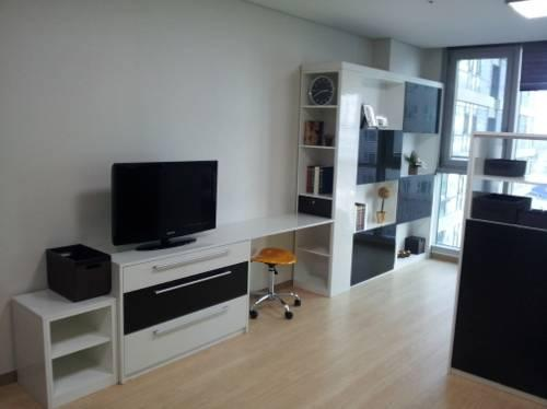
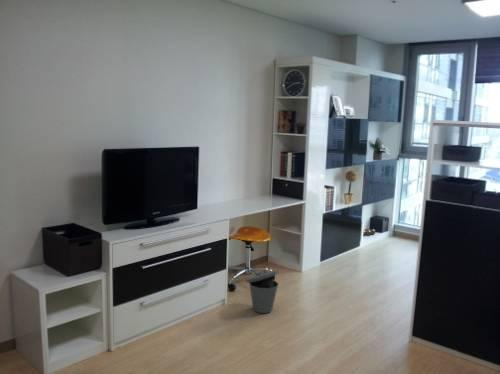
+ trash can (262, 288)
